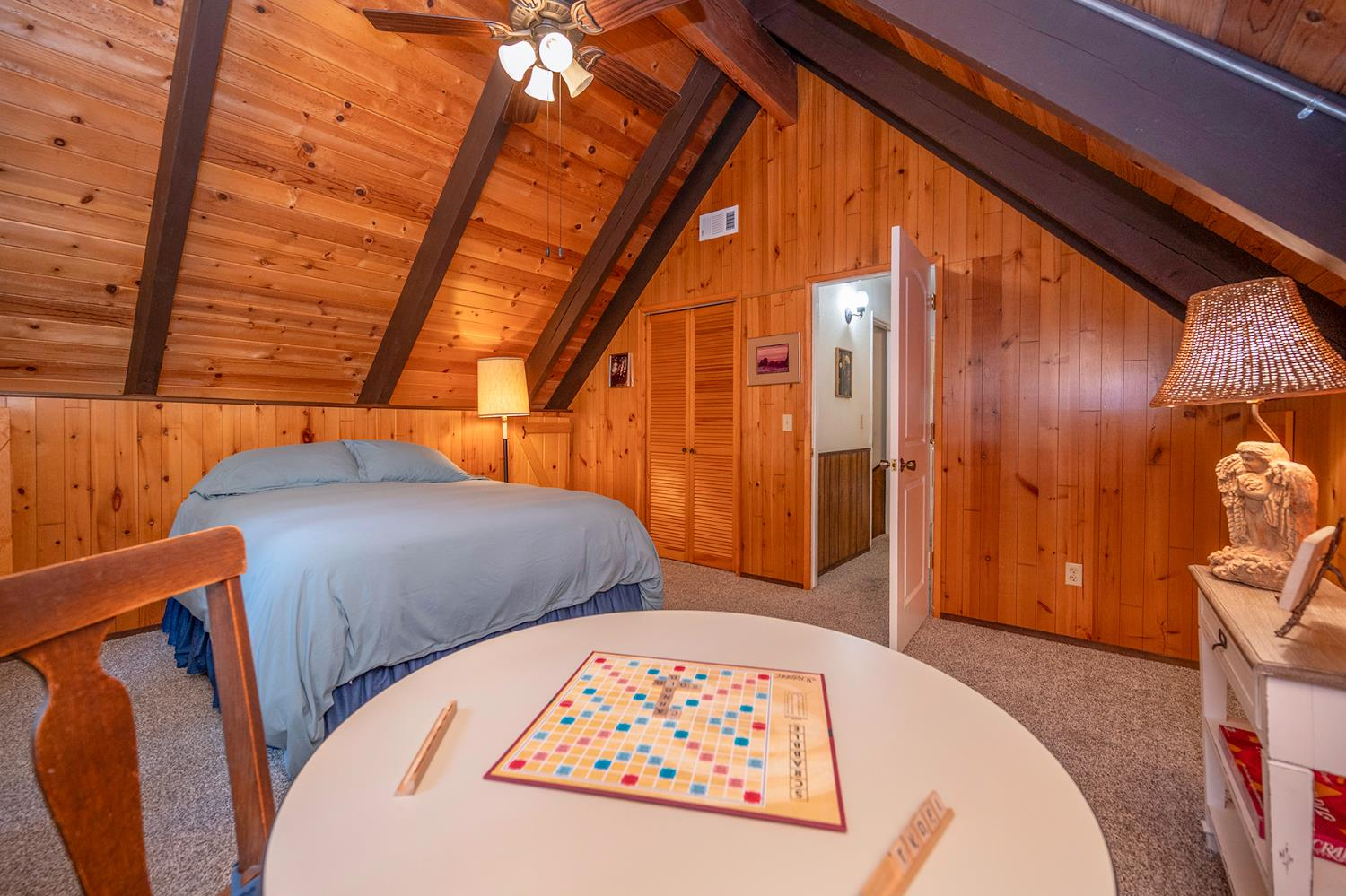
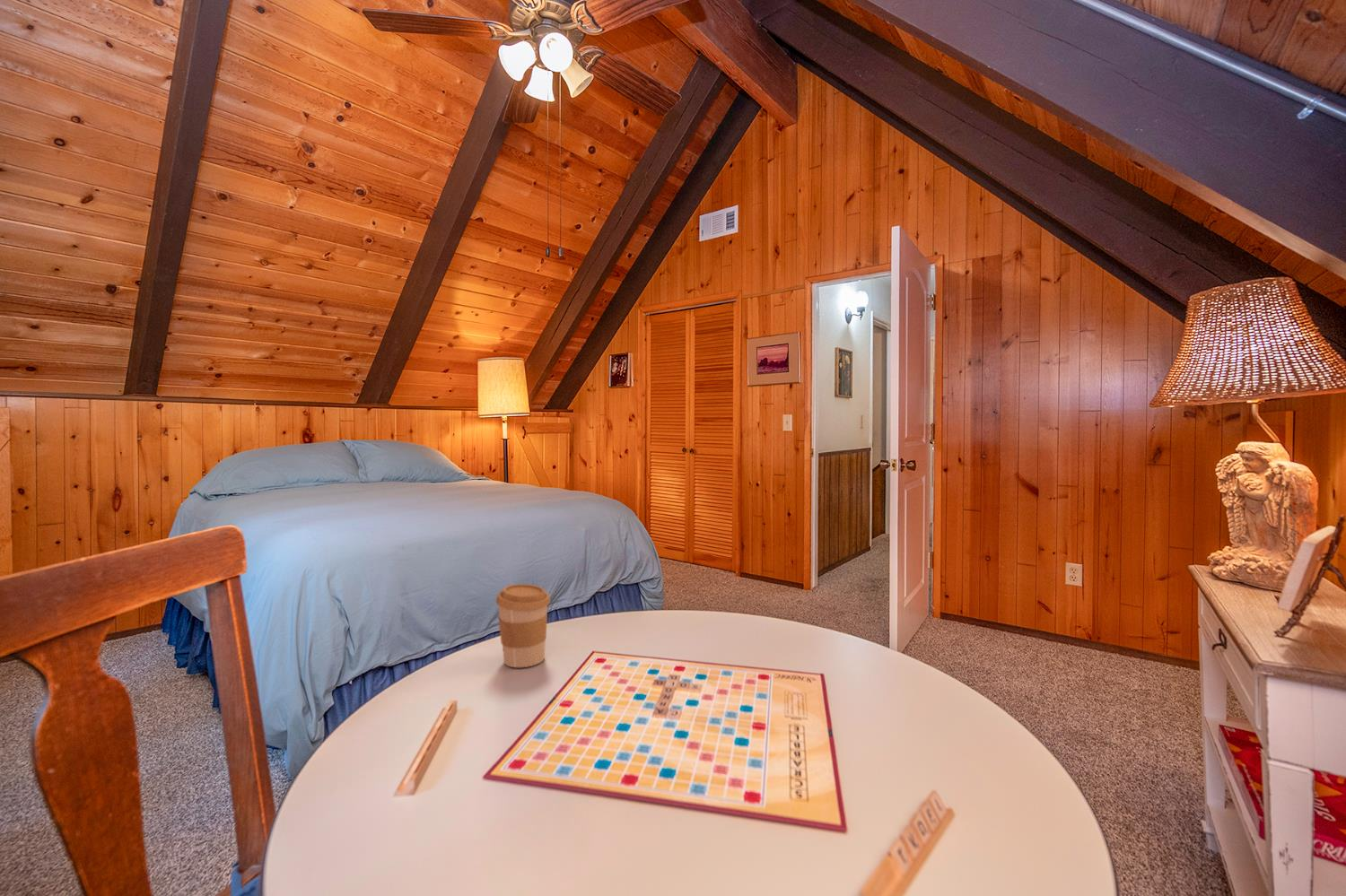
+ coffee cup (523, 623)
